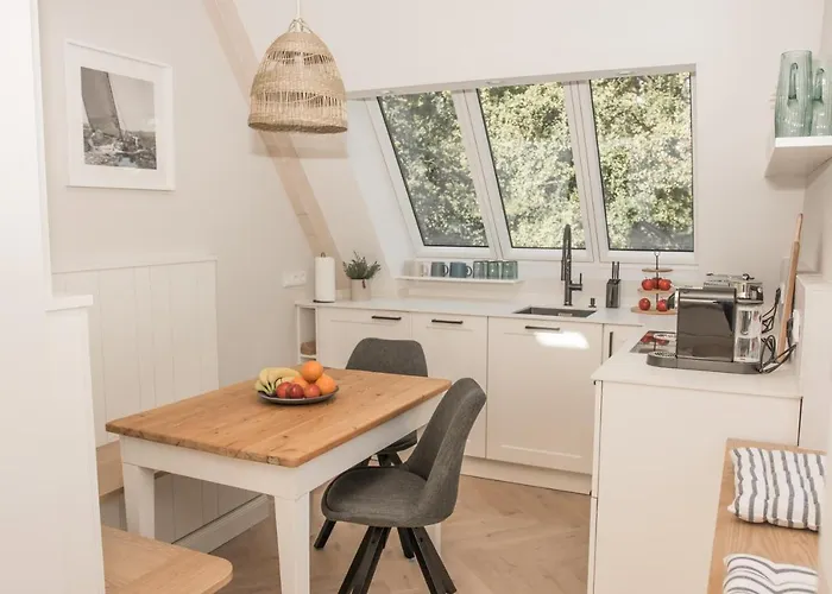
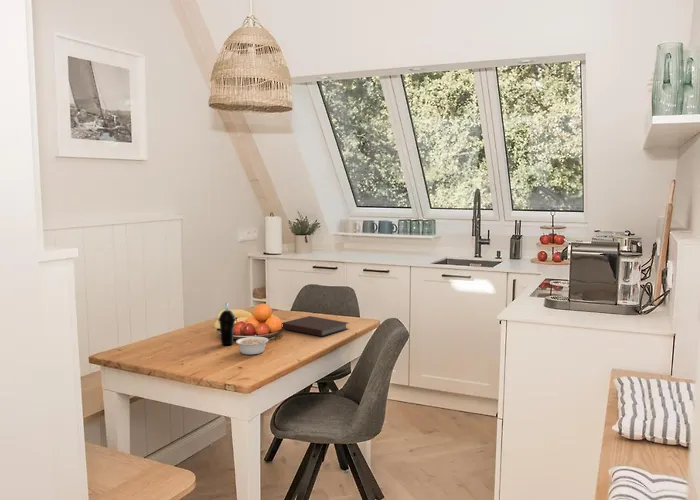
+ notebook (315, 325)
+ cup (227, 323)
+ legume (253, 344)
